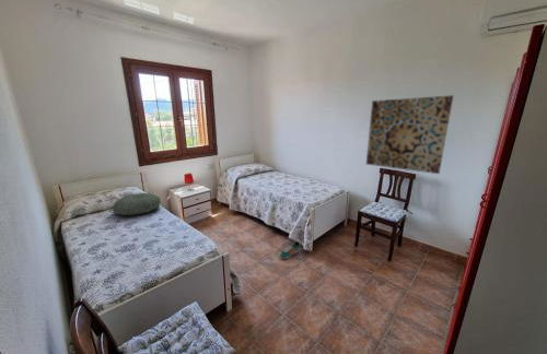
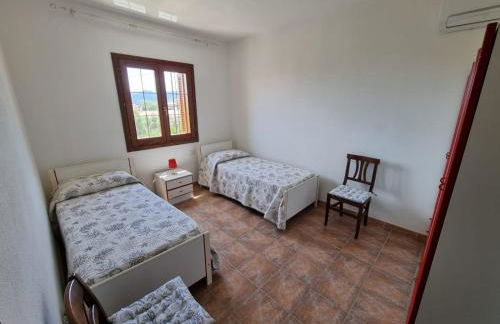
- sneaker (289, 248)
- wall art (403, 134)
- pillow (137, 203)
